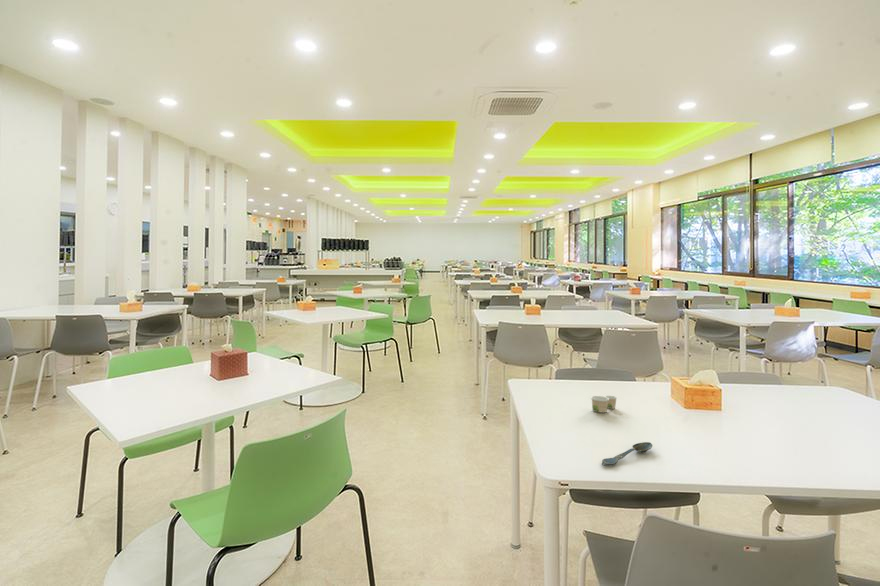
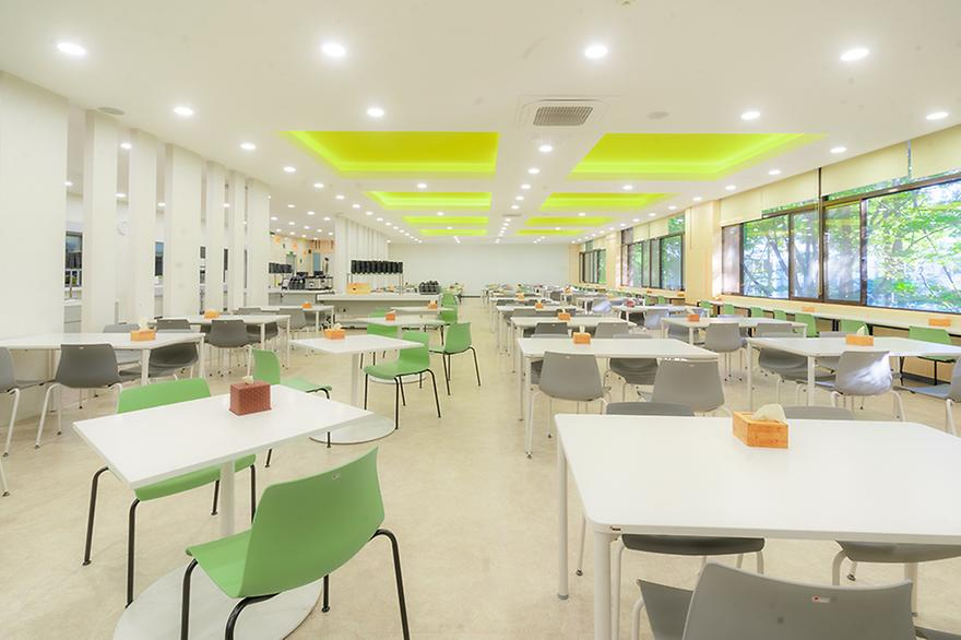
- spoon (627, 453)
- paper cup (604, 403)
